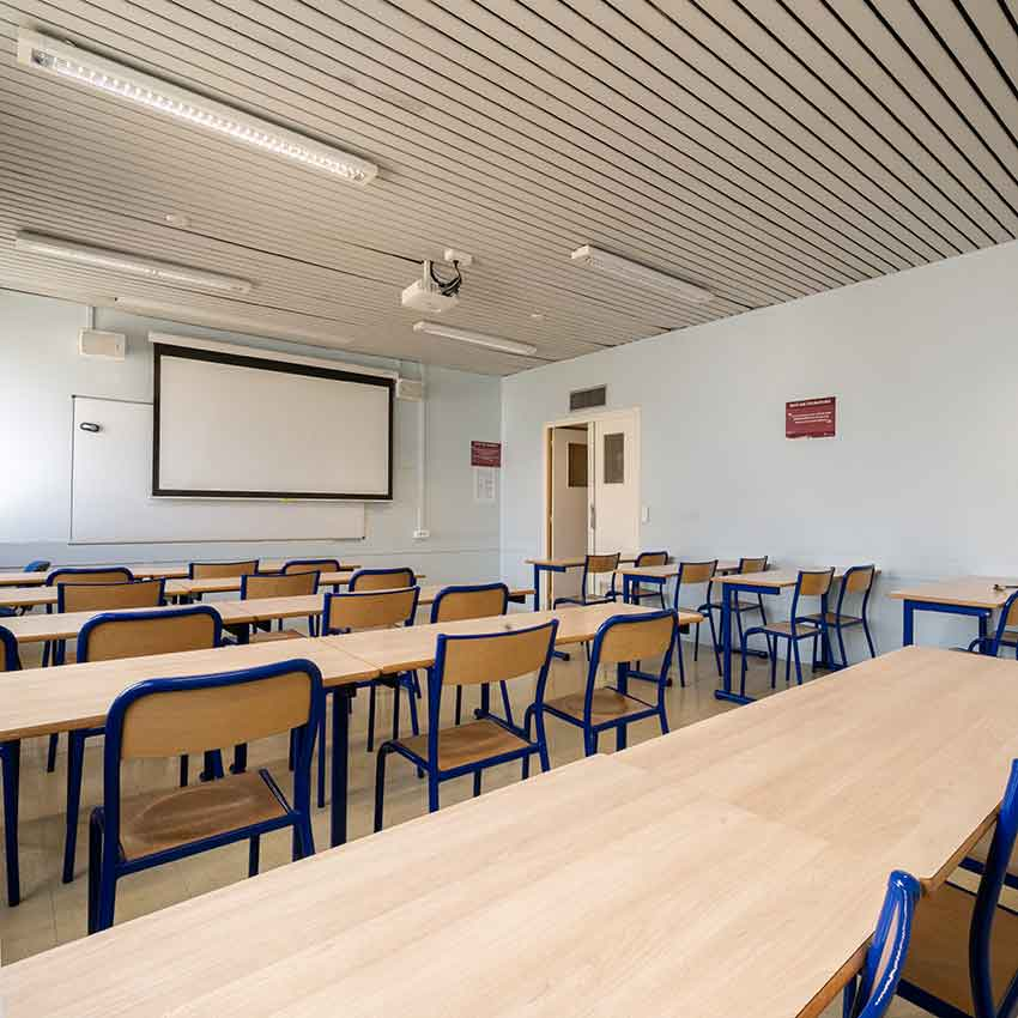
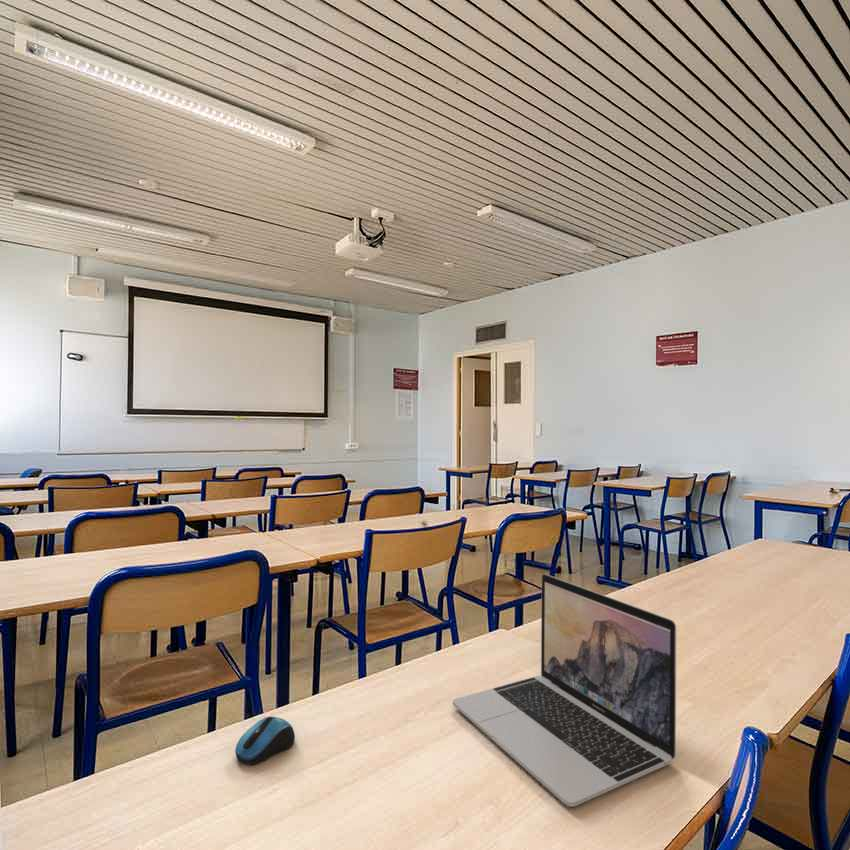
+ computer mouse (266, 734)
+ laptop (553, 667)
